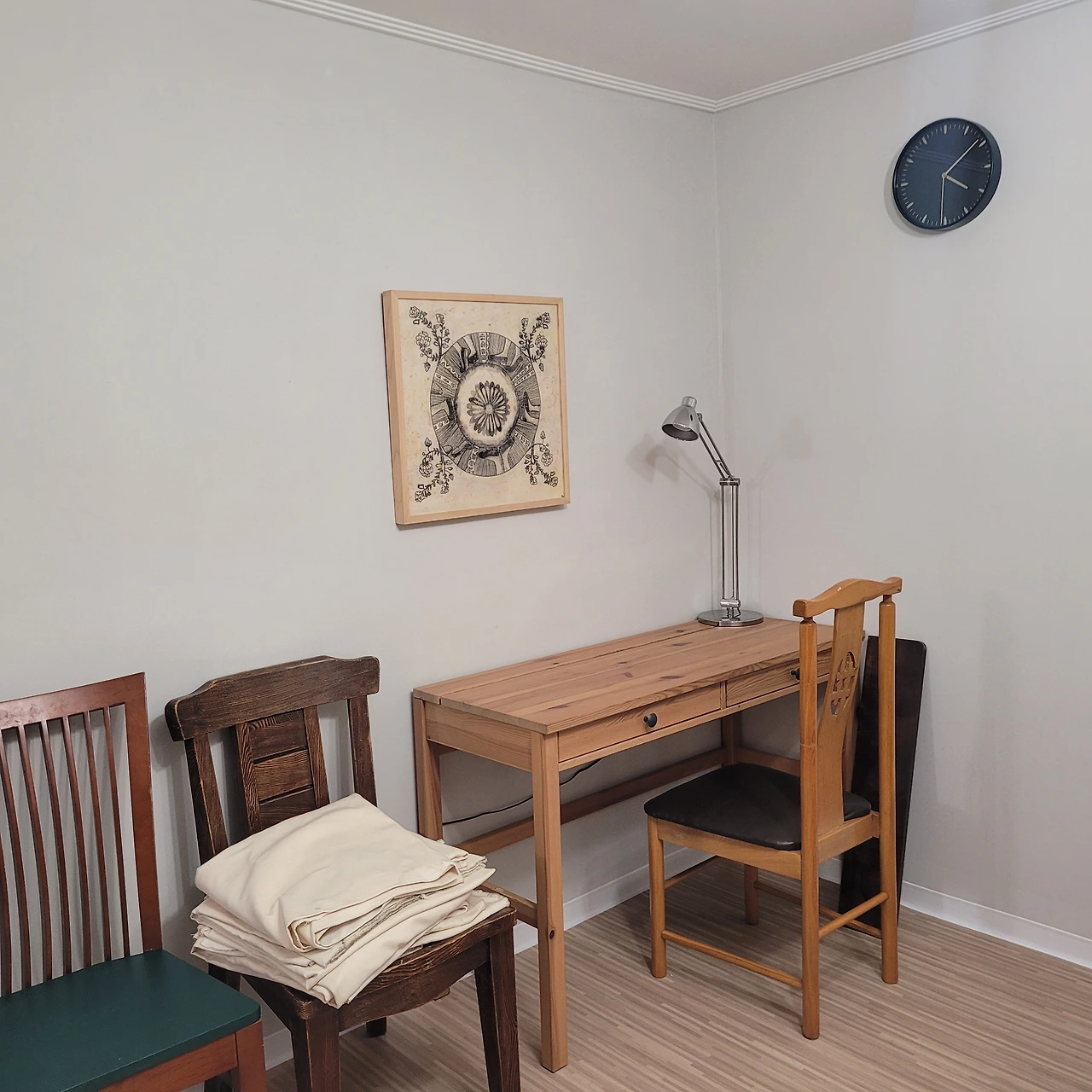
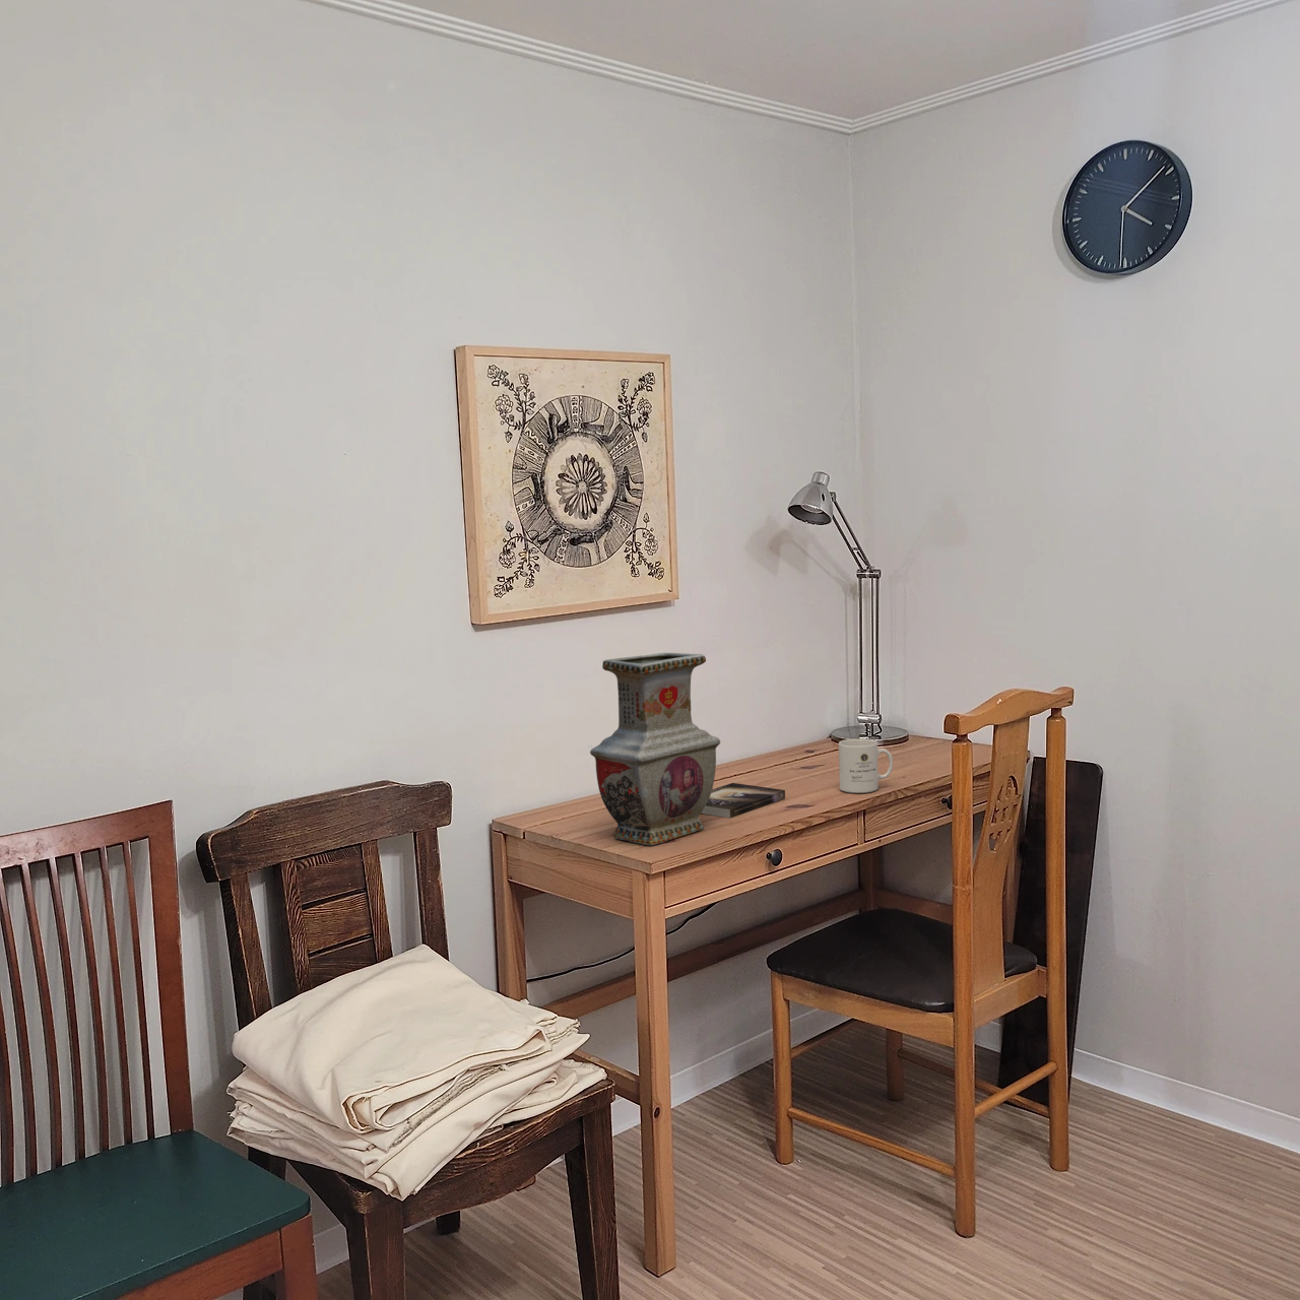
+ book (731, 799)
+ mug (865, 764)
+ vase (655, 745)
